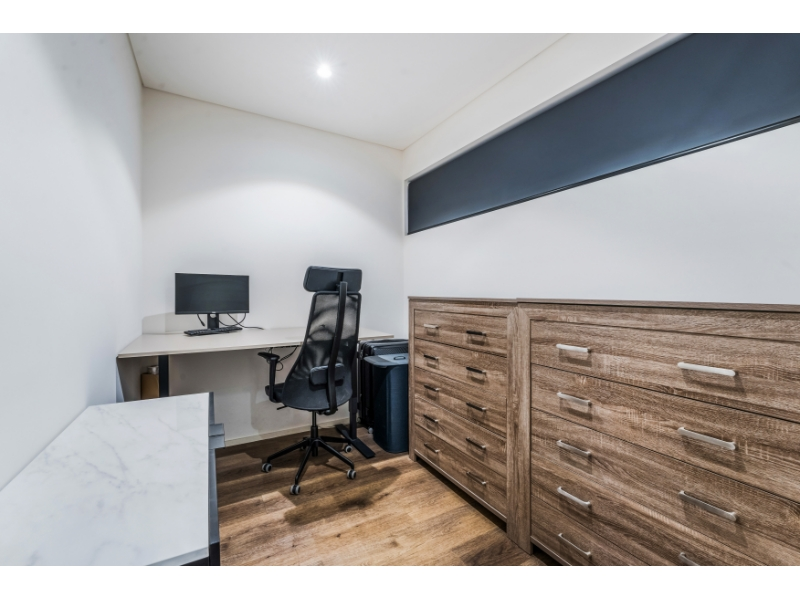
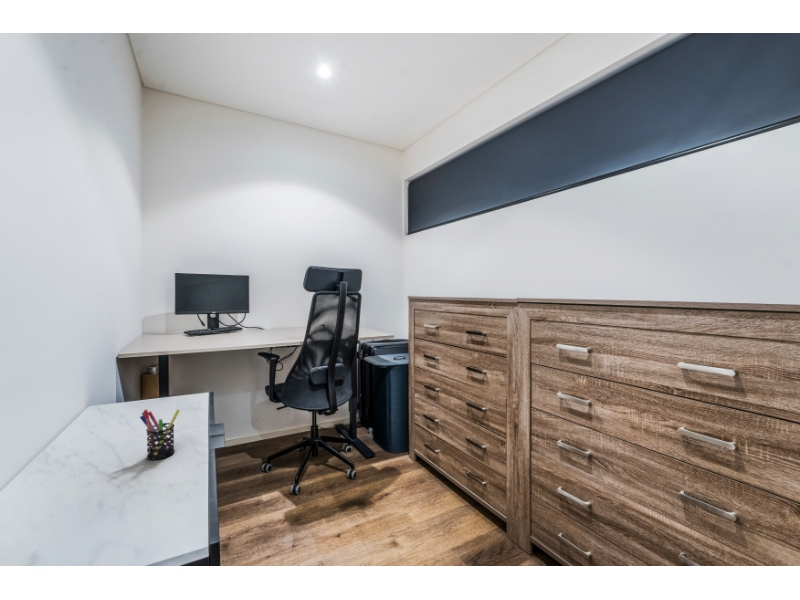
+ pen holder (159, 432)
